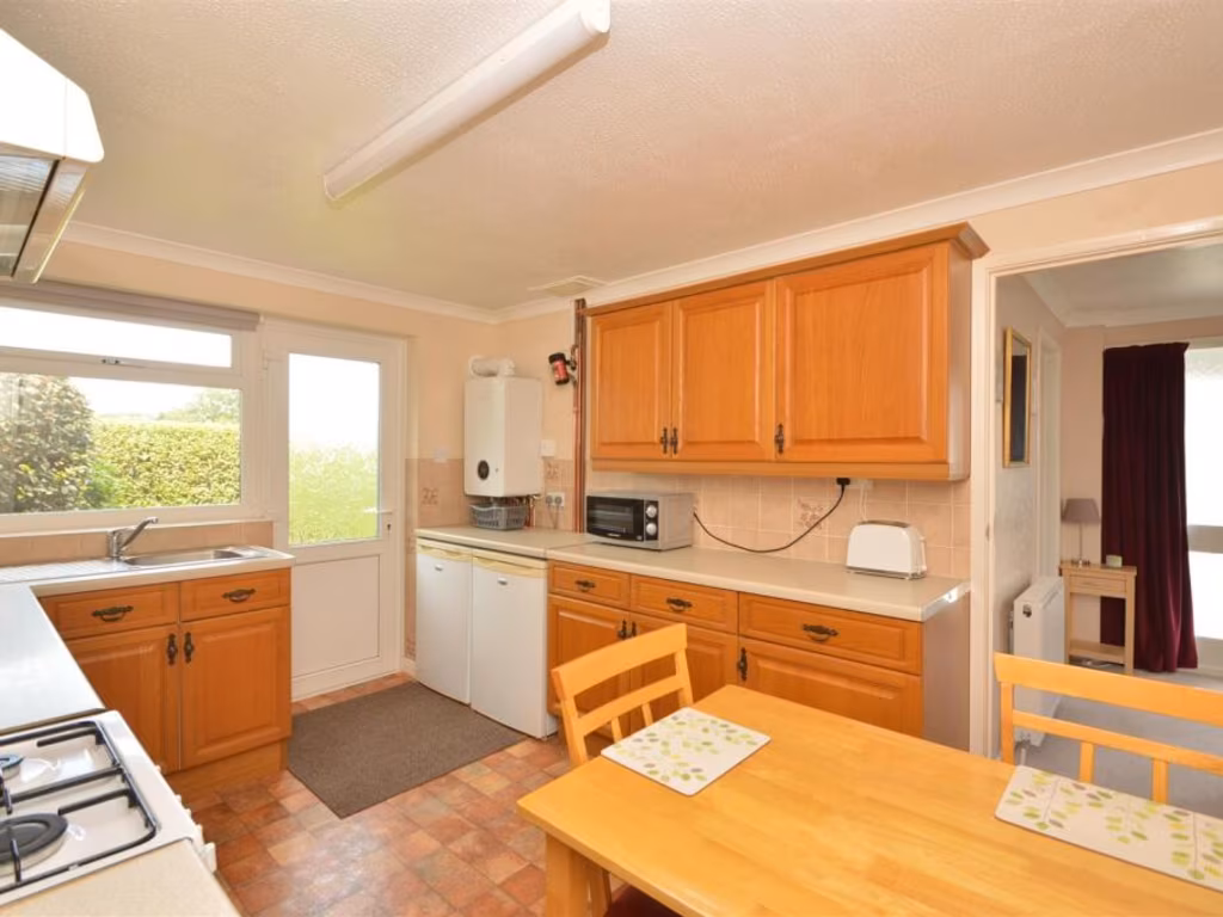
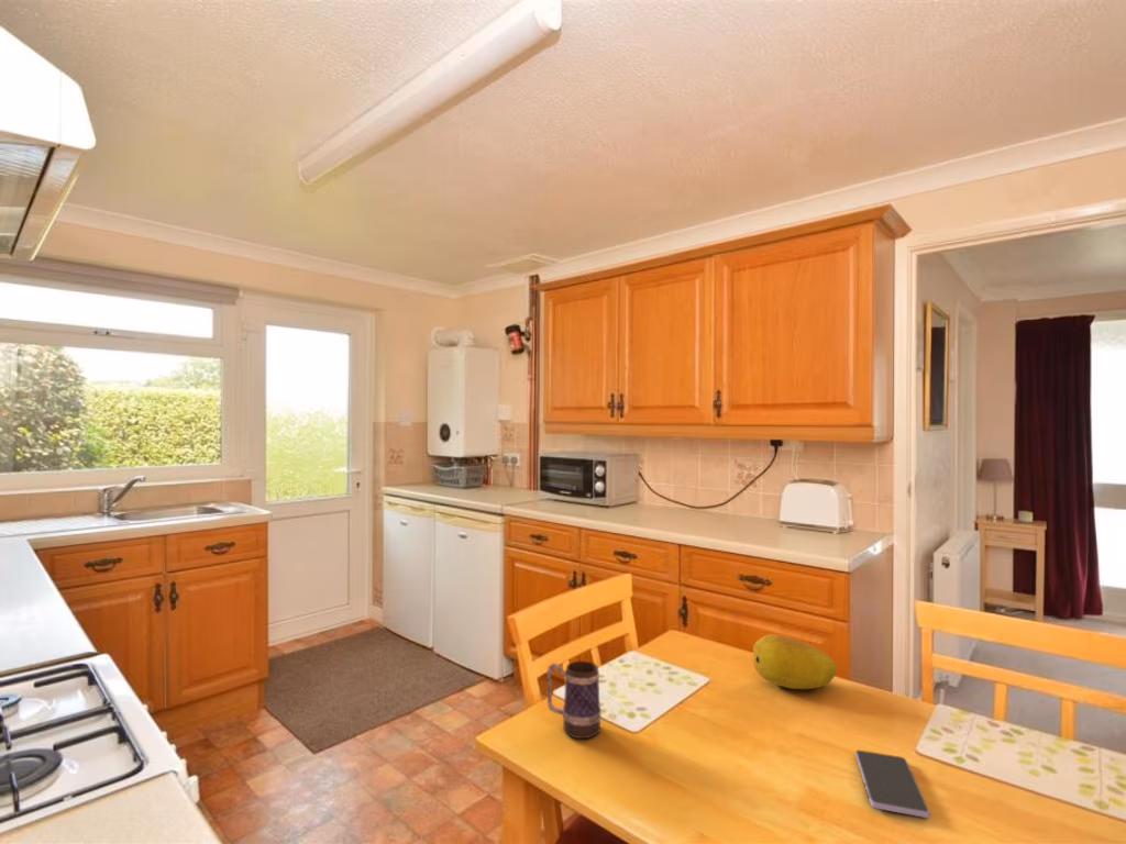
+ fruit (794, 660)
+ smartphone (888, 780)
+ mug (573, 696)
